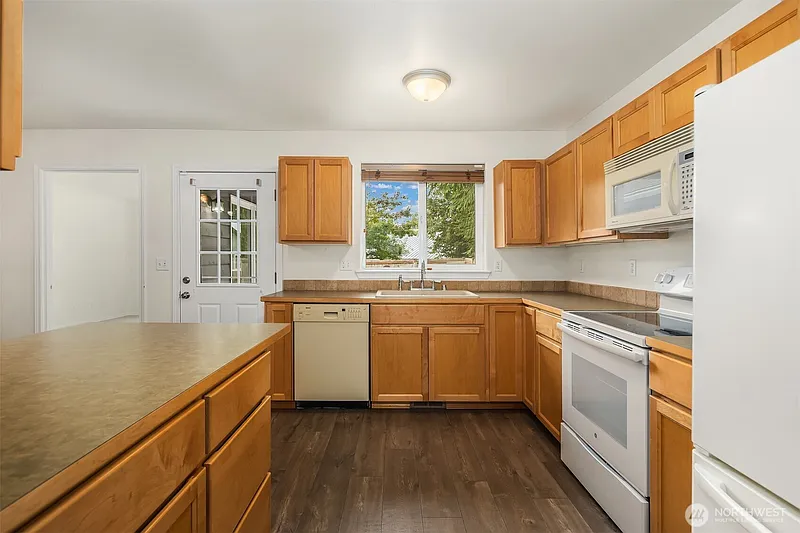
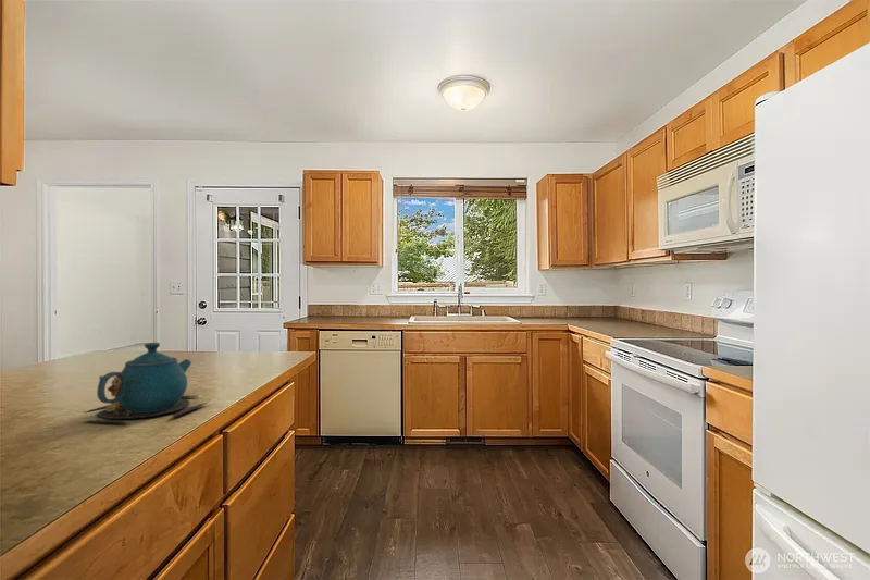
+ teapot (146, 375)
